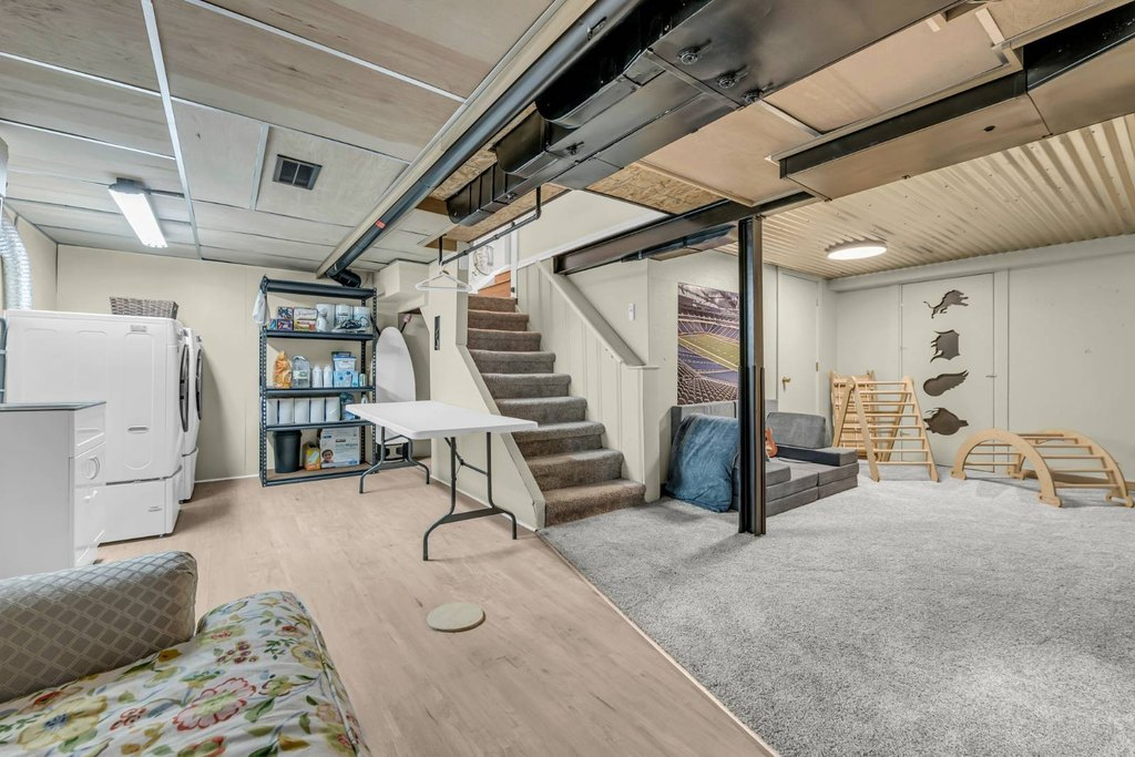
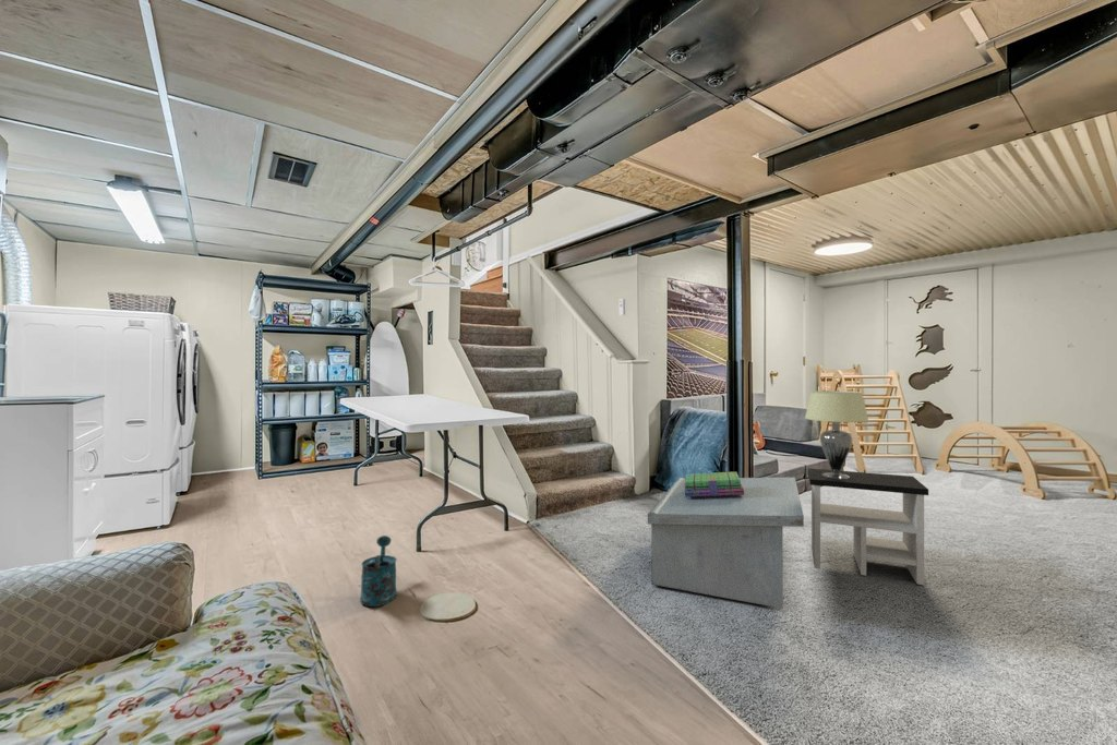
+ coffee table (728, 526)
+ side table (862, 520)
+ watering can (380, 568)
+ lampshade (836, 433)
+ stack of books (712, 482)
